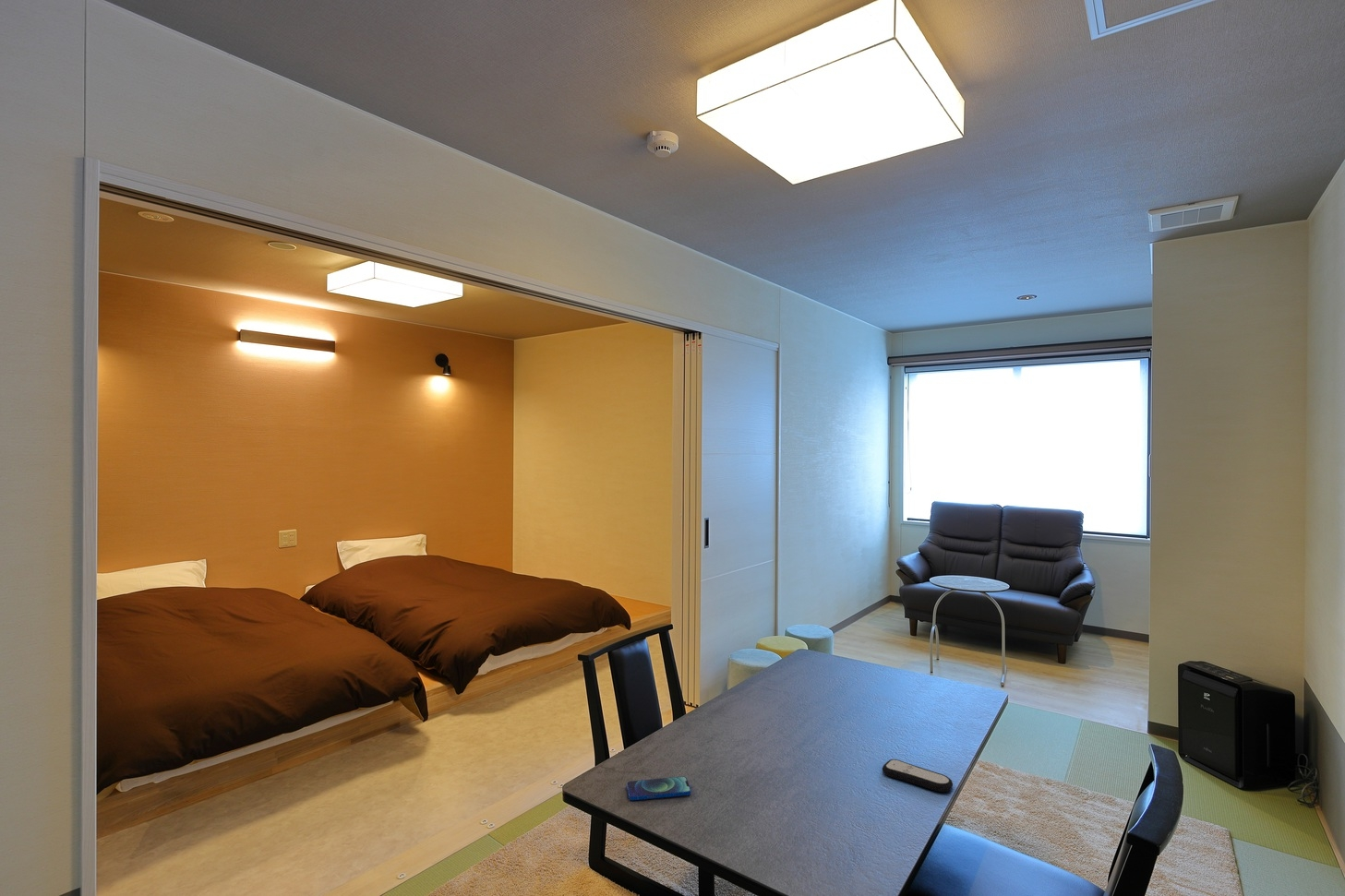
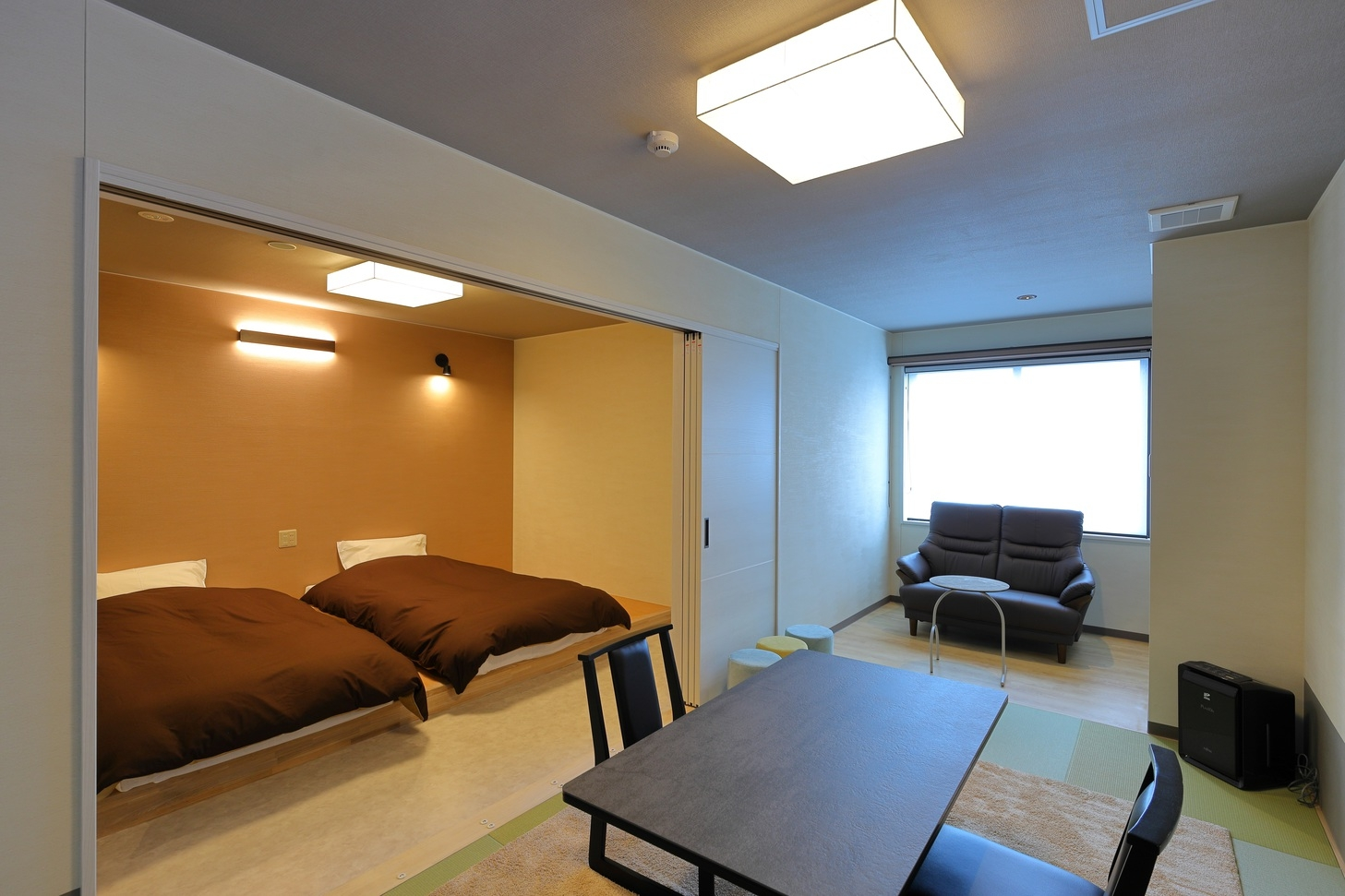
- remote control (917, 775)
- smartphone (658, 788)
